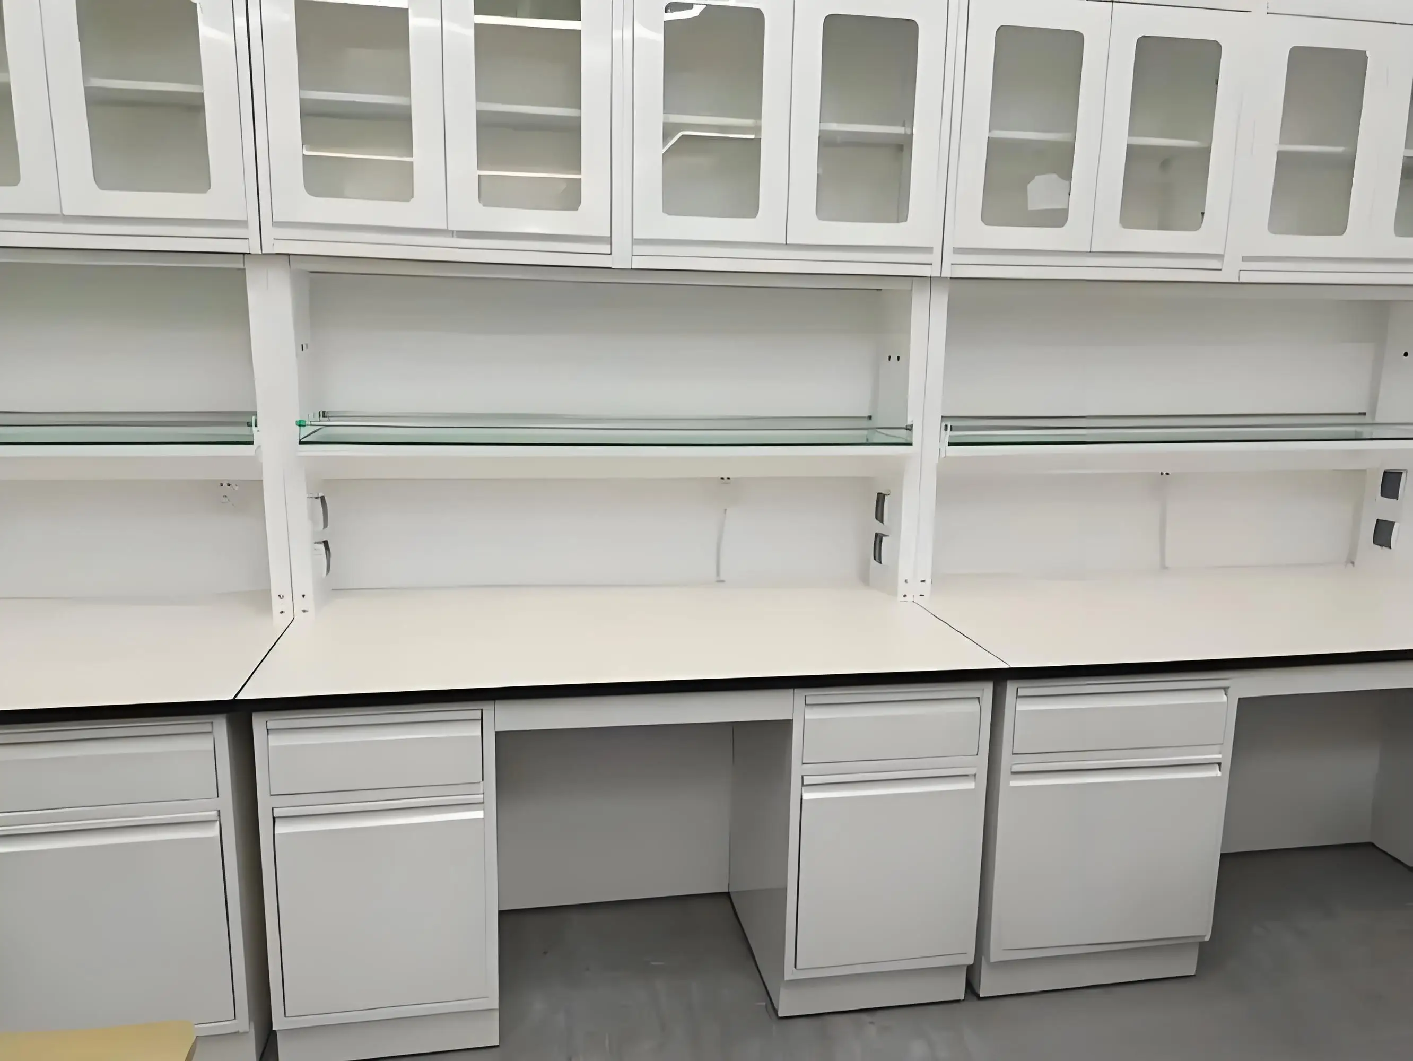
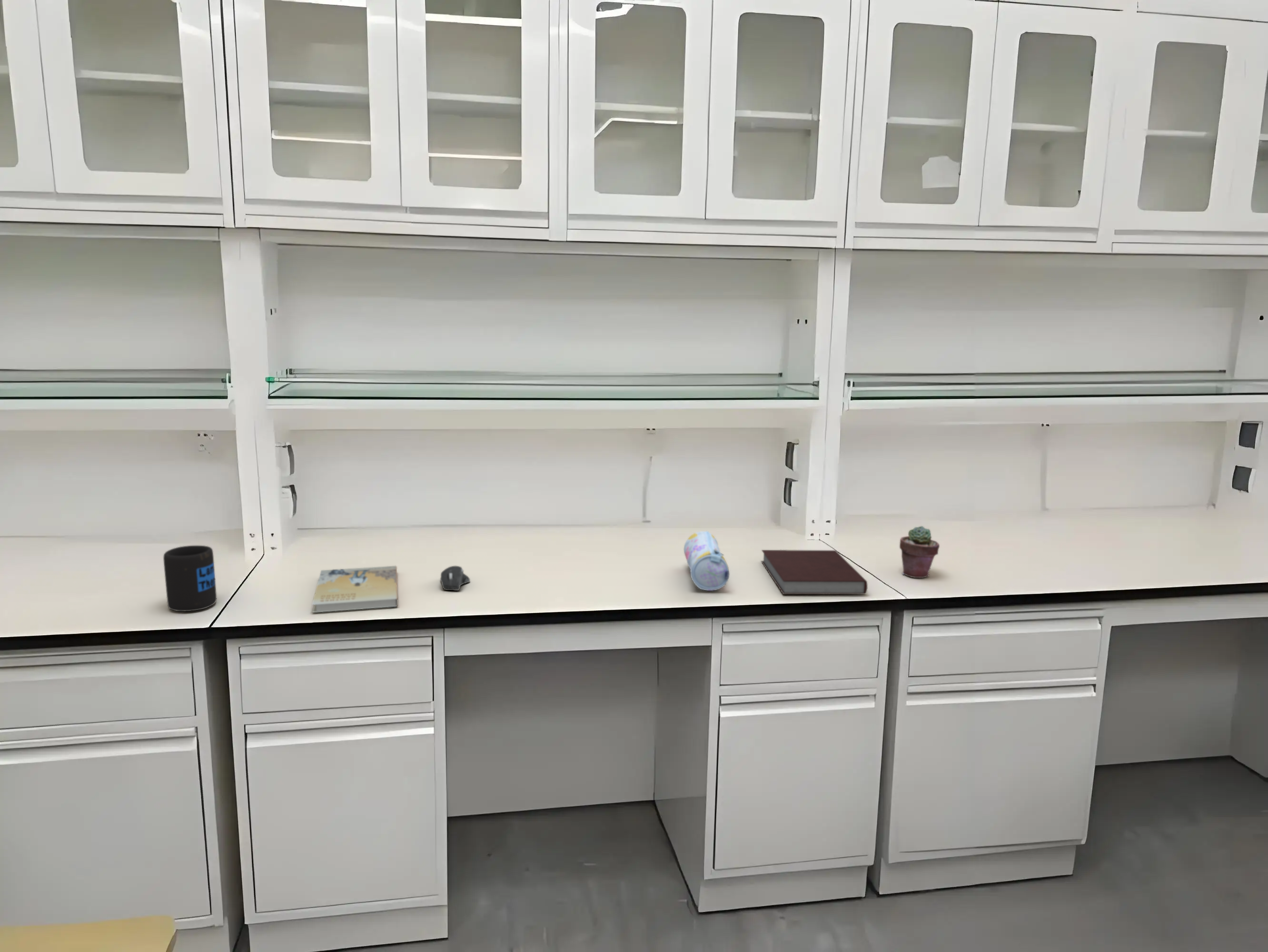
+ potted succulent (918, 550)
+ book (357, 587)
+ mug (194, 575)
+ notebook (811, 571)
+ computer mouse (455, 575)
+ pencil case (705, 559)
